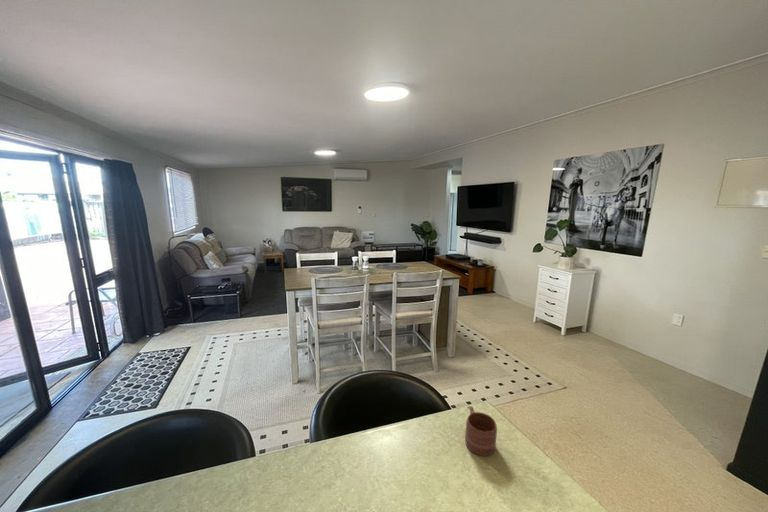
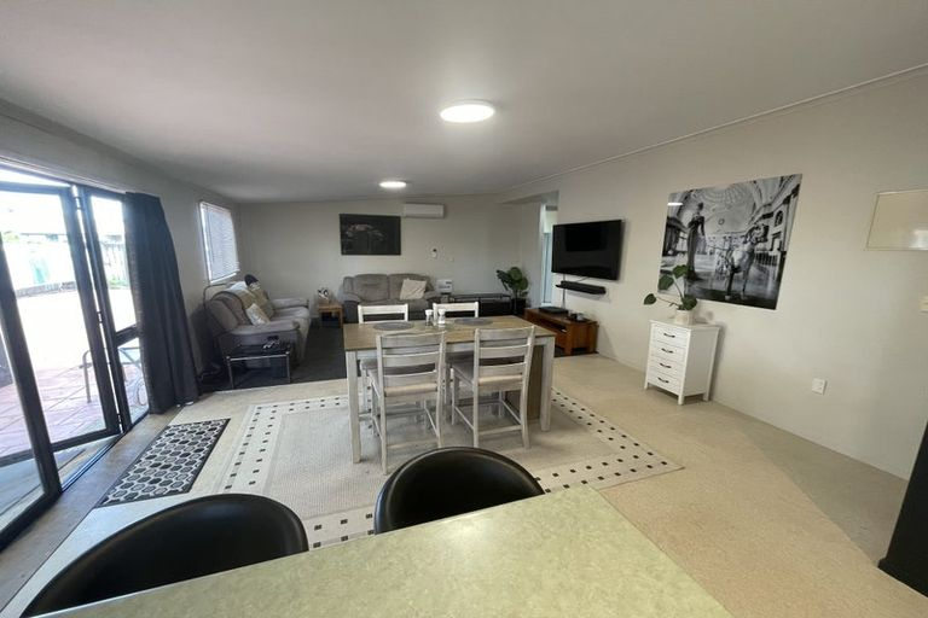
- mug (478, 427)
